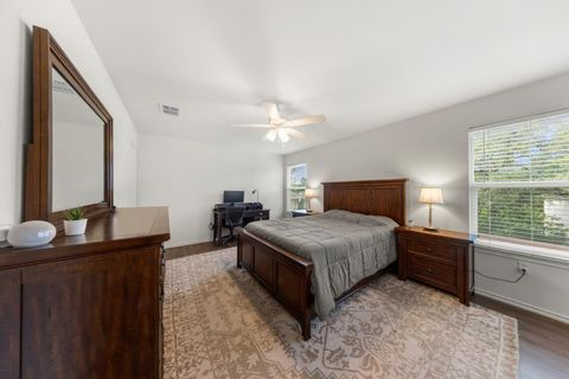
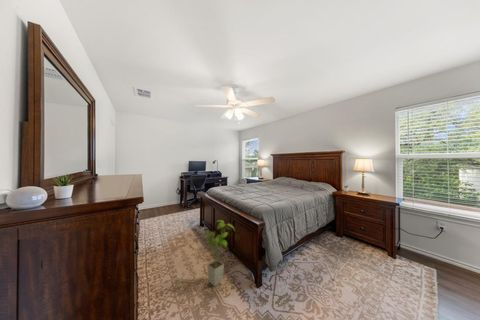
+ house plant (219, 250)
